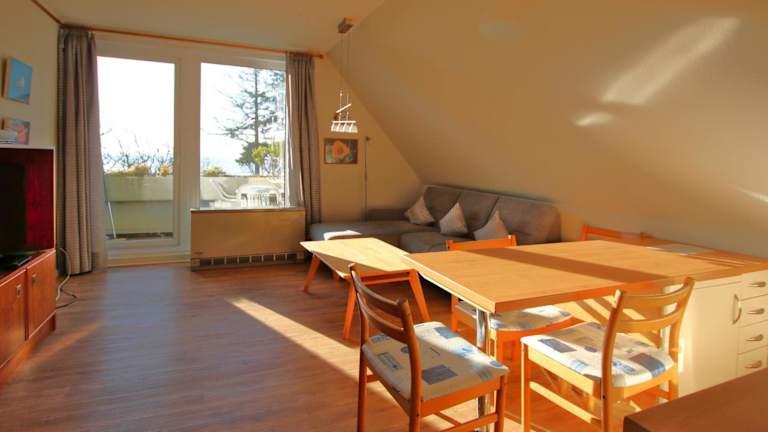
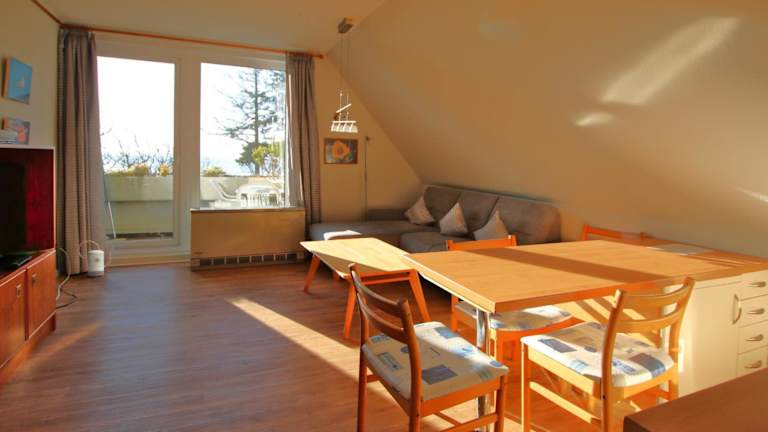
+ watering can (96, 257)
